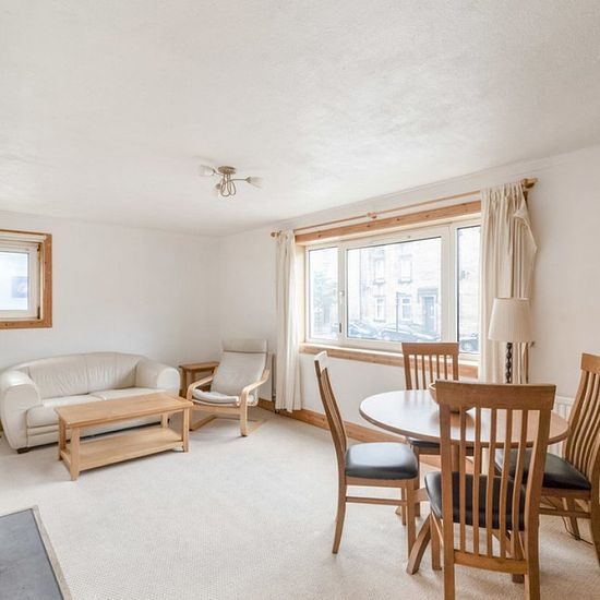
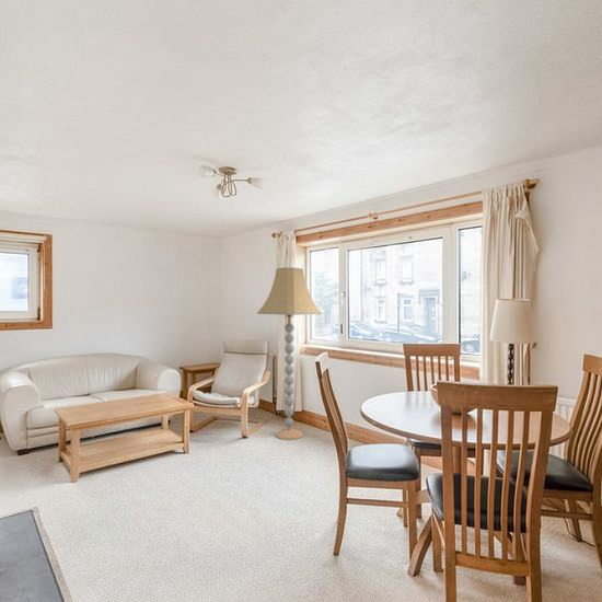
+ floor lamp (289, 351)
